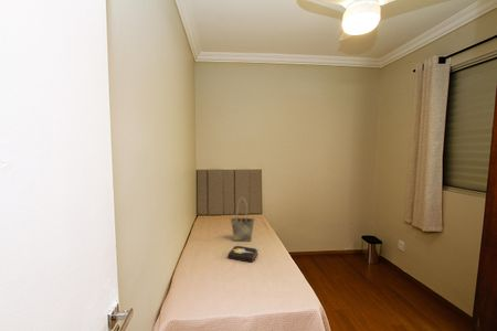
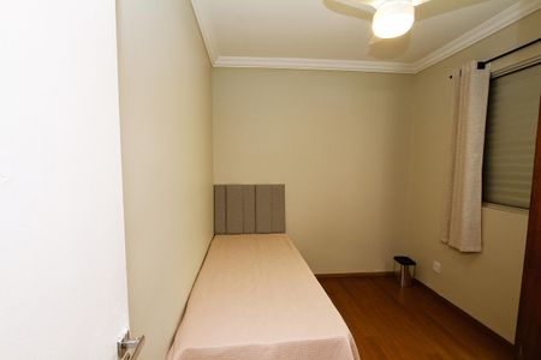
- hardback book (243, 253)
- tote bag (242, 218)
